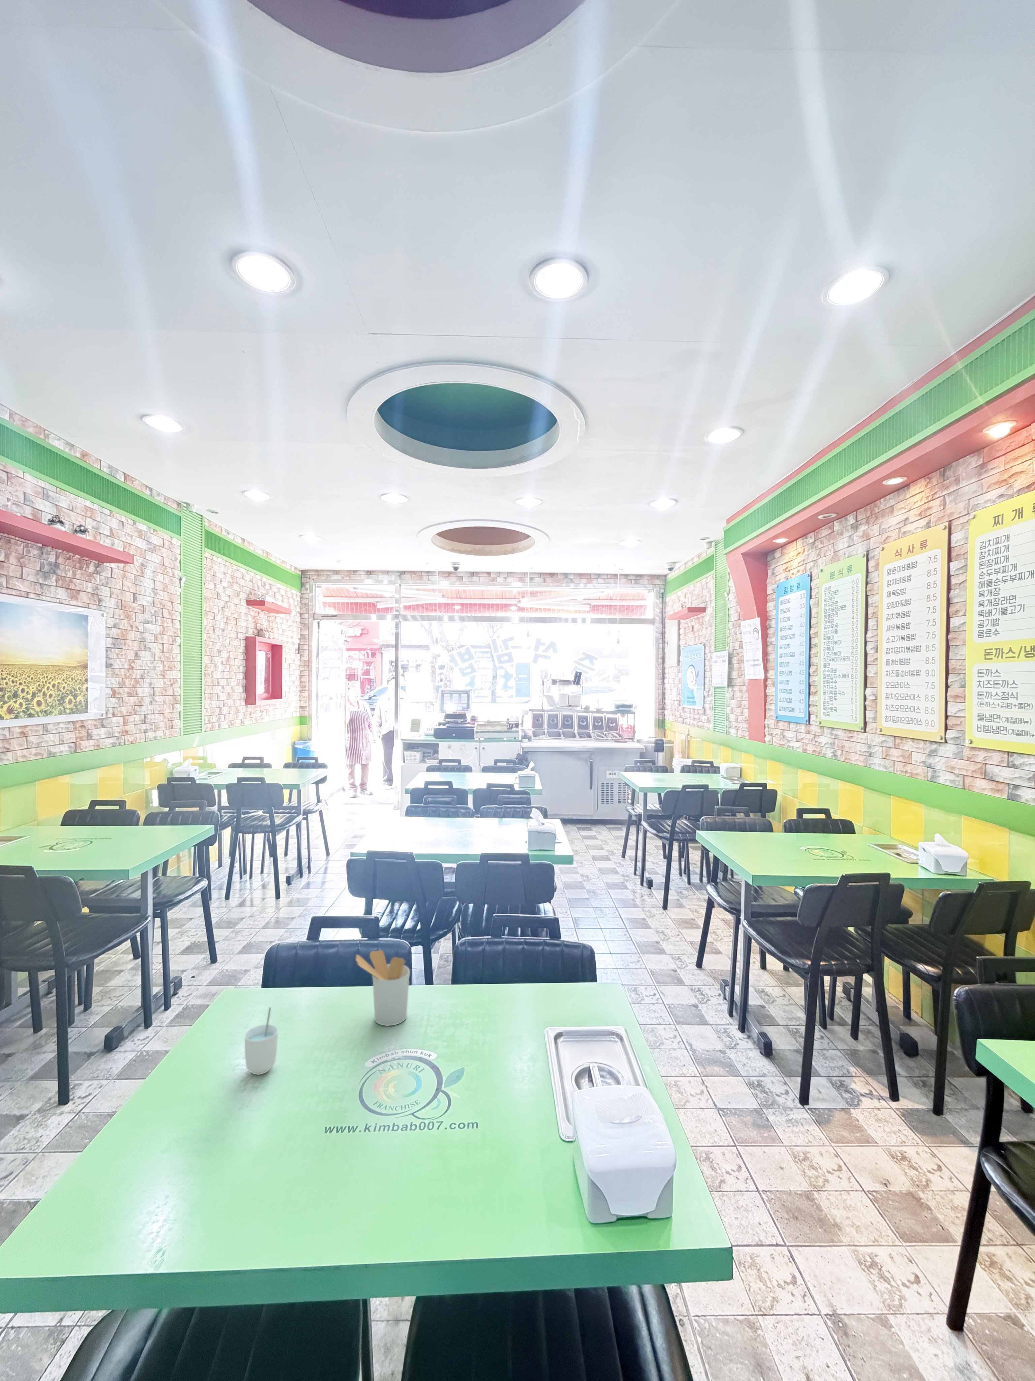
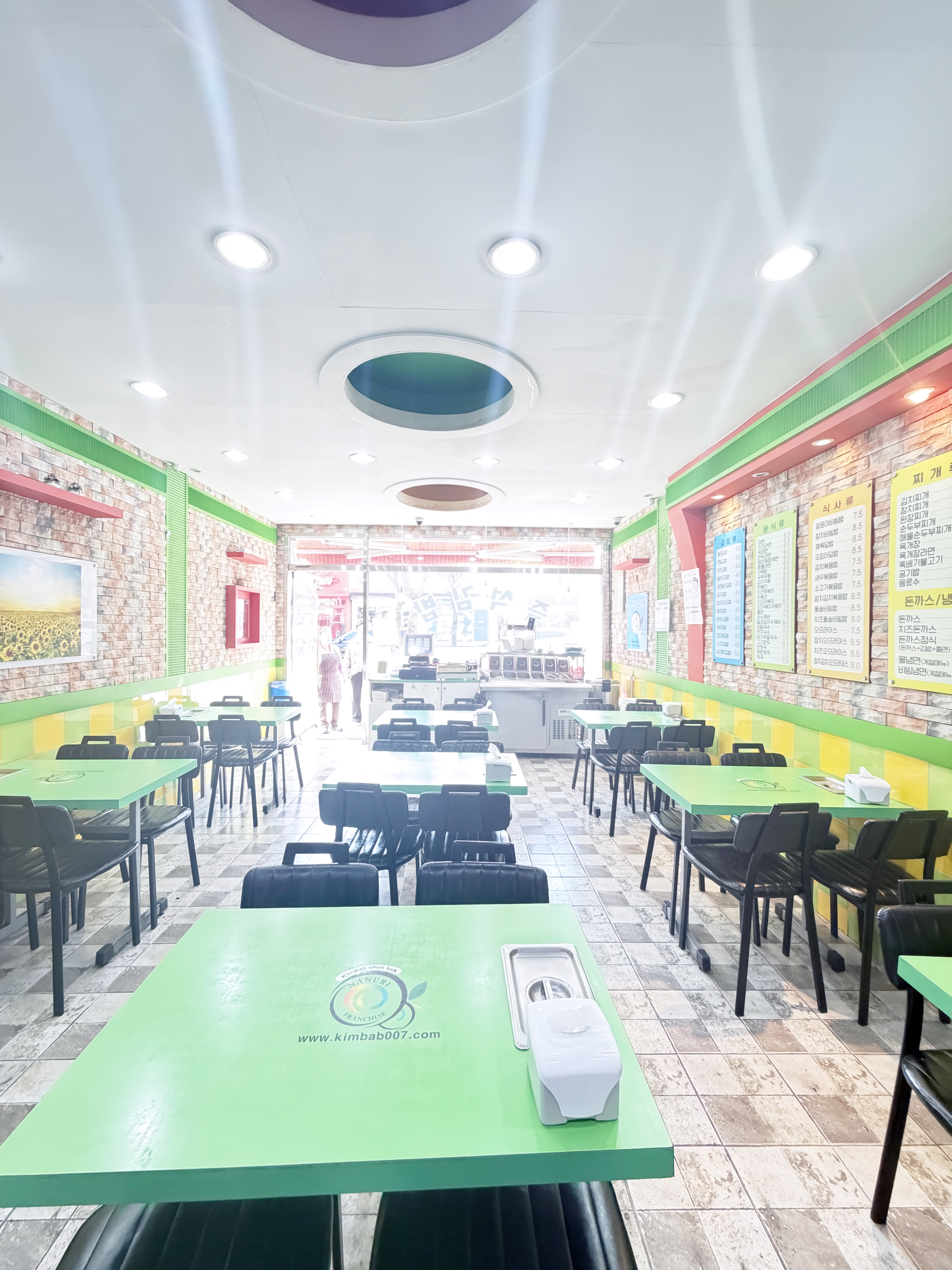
- cup (262, 1042)
- utensil holder (382, 985)
